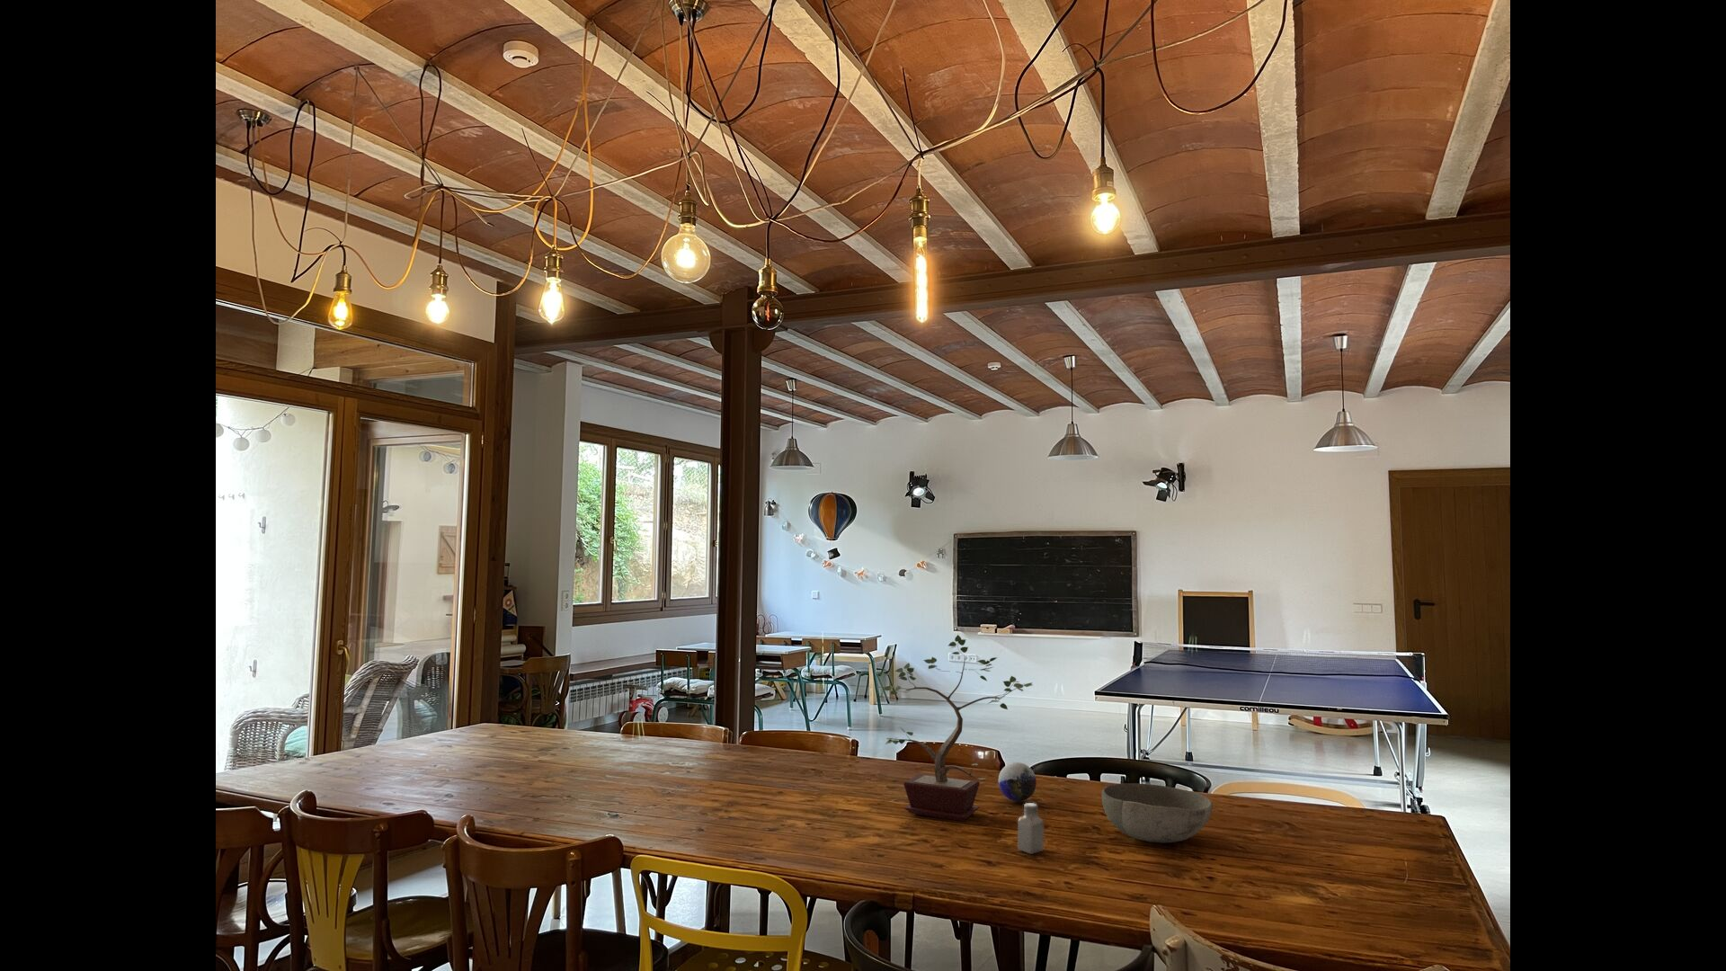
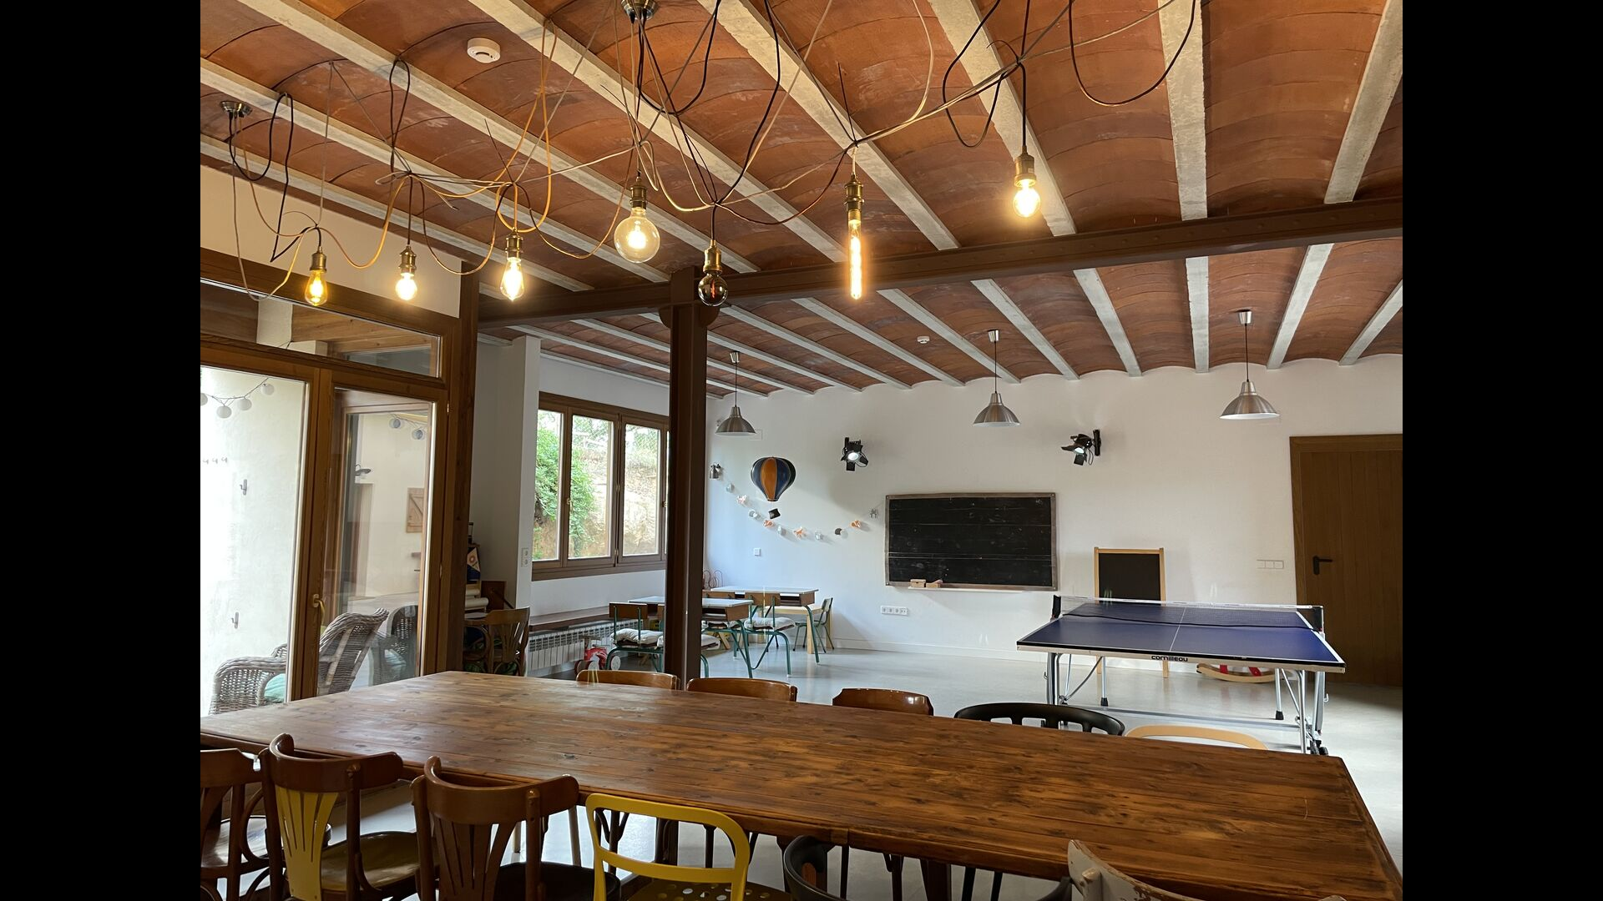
- bowl (1156, 815)
- potted plant (958, 727)
- decorative orb (1017, 781)
- saltshaker (1030, 828)
